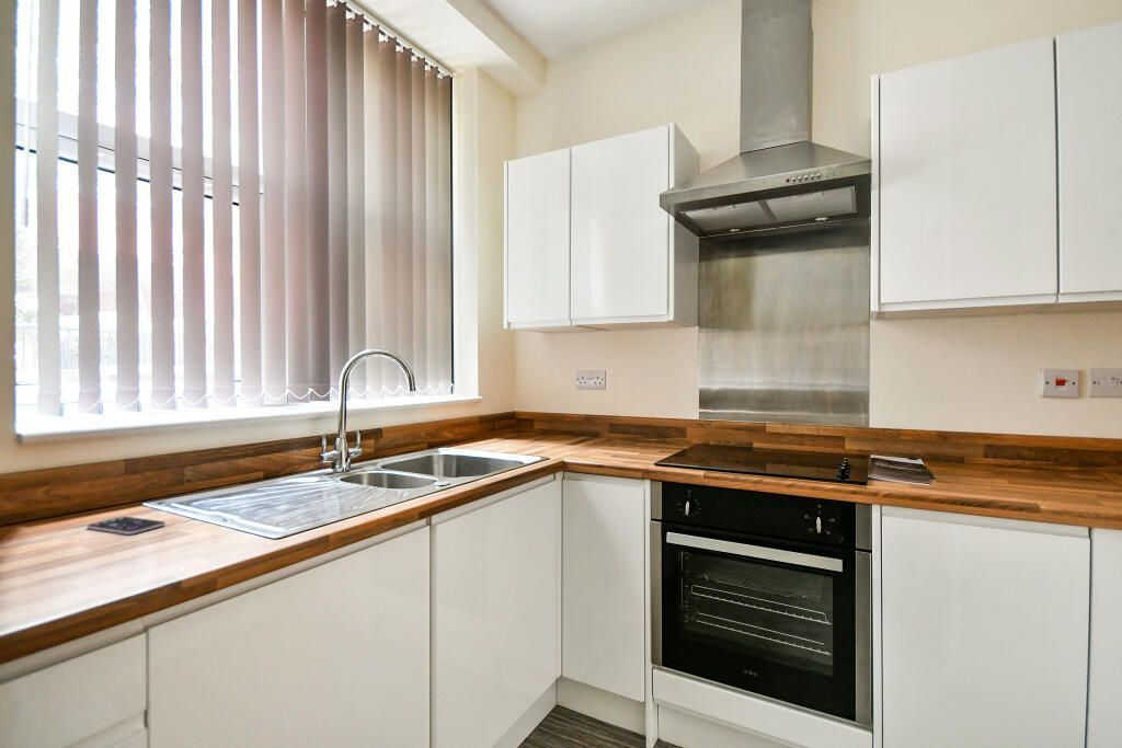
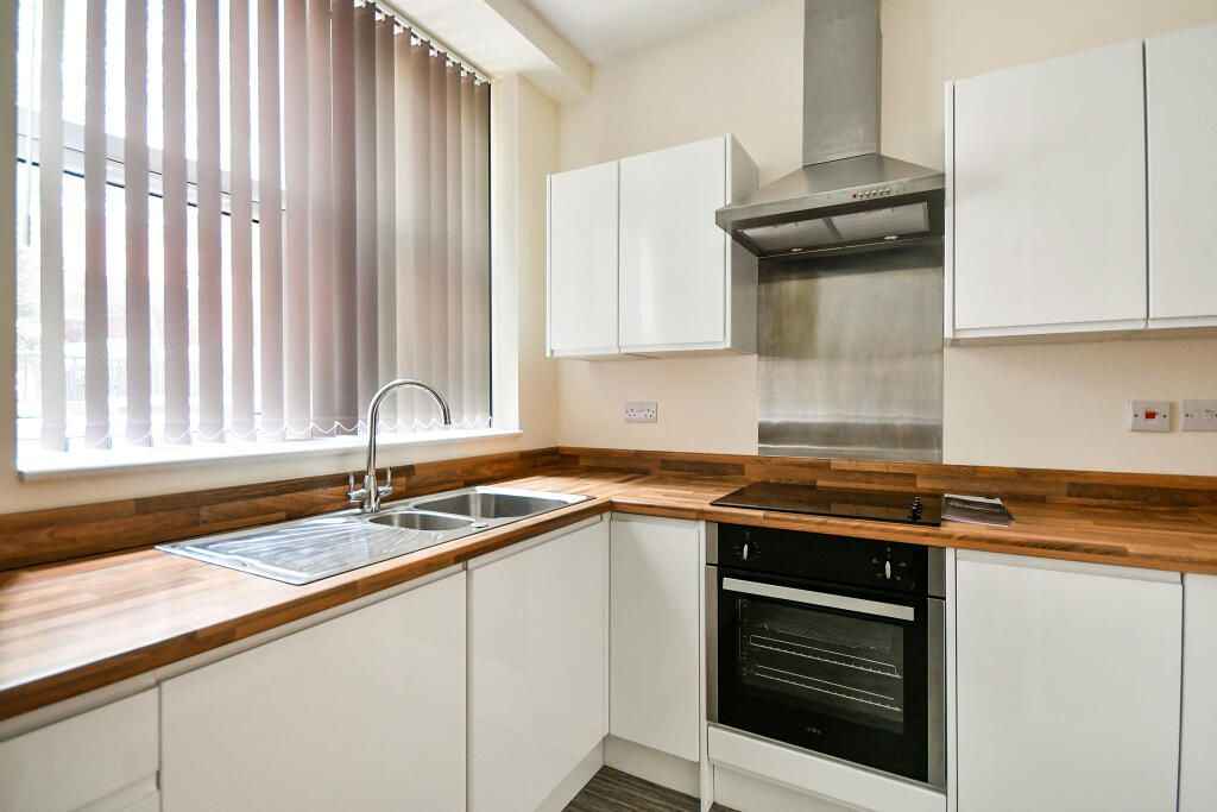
- smartphone (126, 525)
